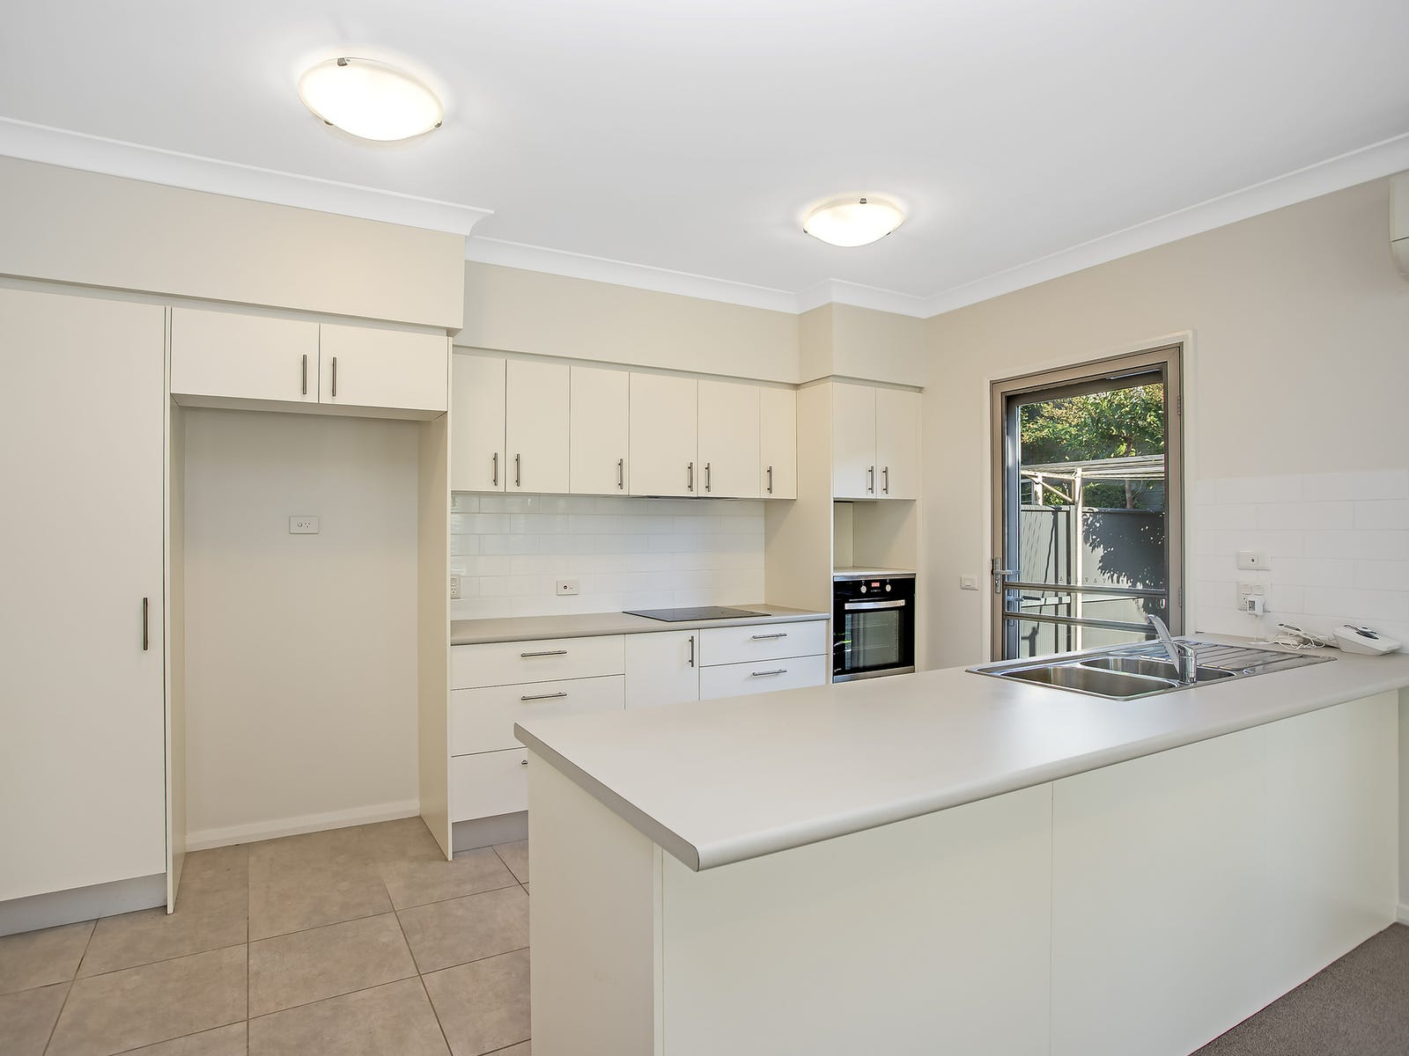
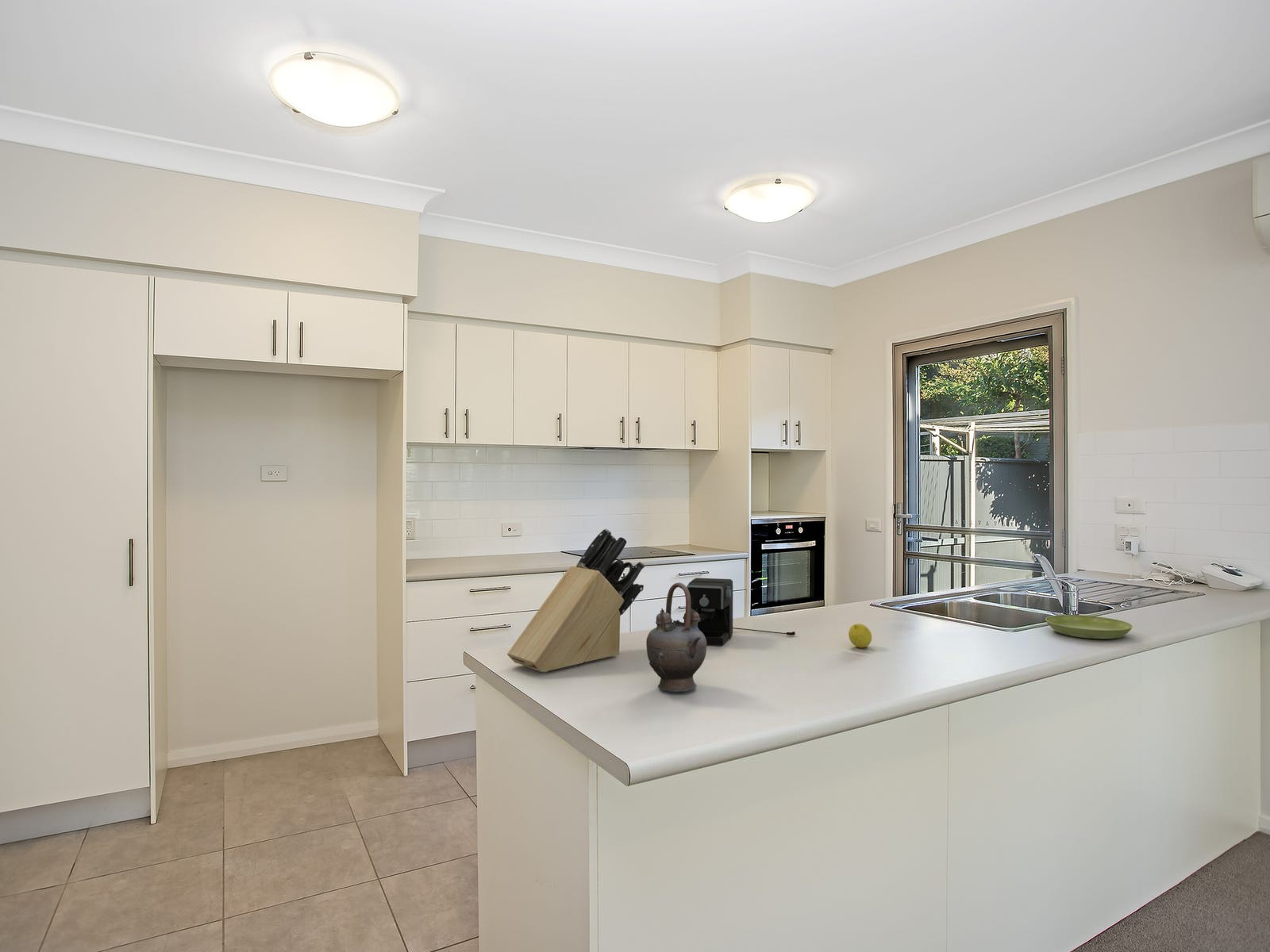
+ fruit (860, 635)
+ saucer (1087, 627)
+ teapot (679, 636)
+ coffee maker (732, 611)
+ knife block (580, 594)
